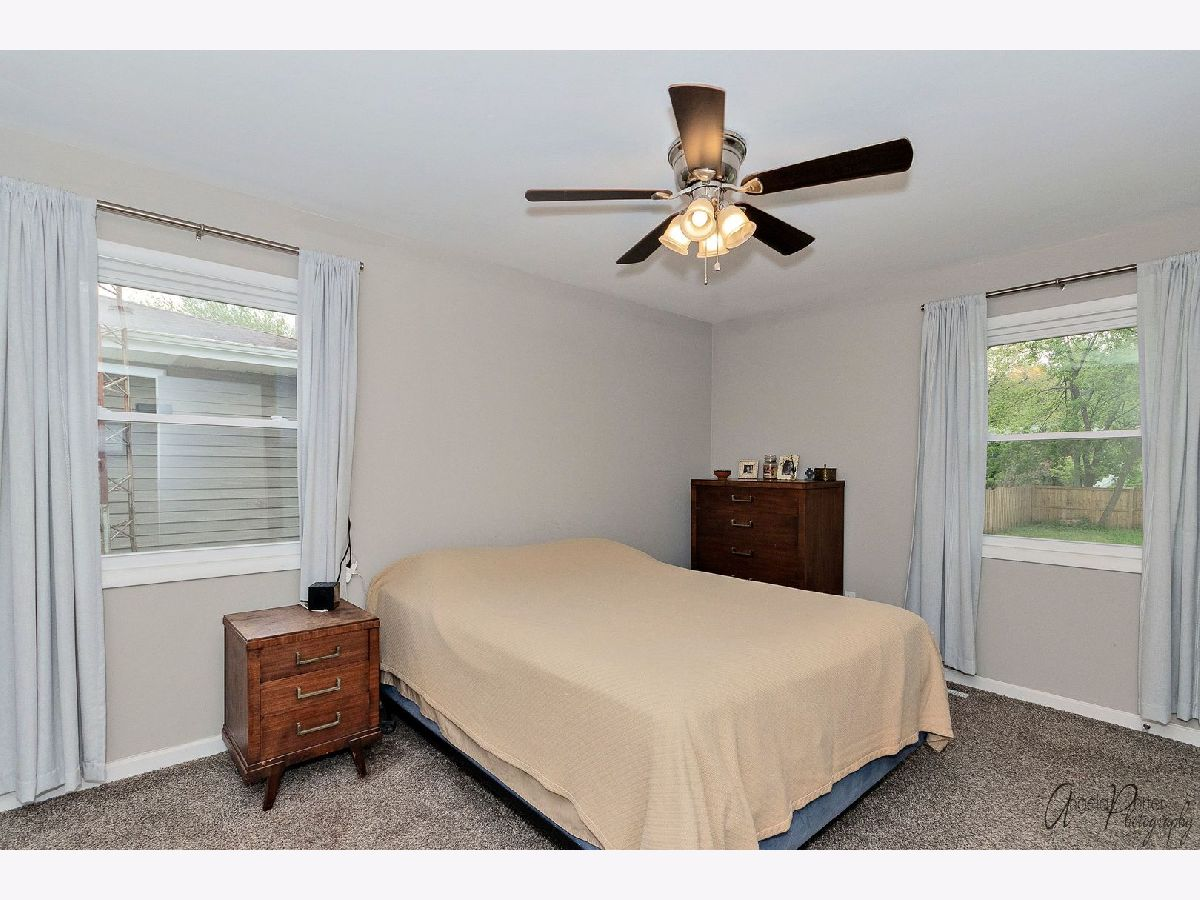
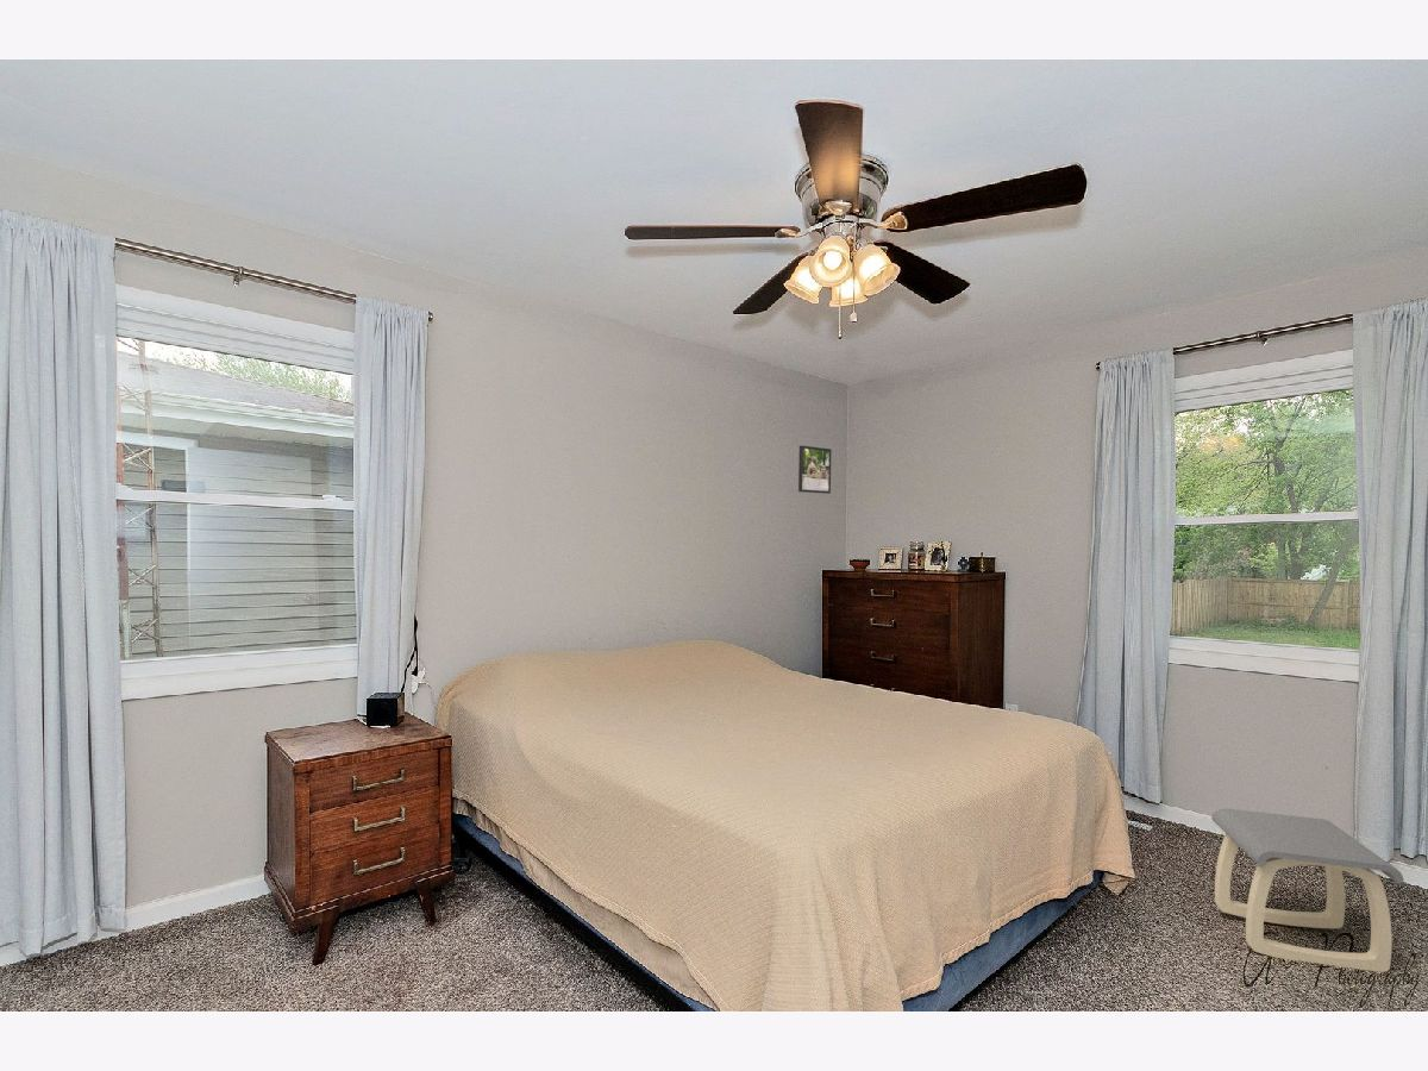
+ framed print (815, 470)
+ stool (1297, 865)
